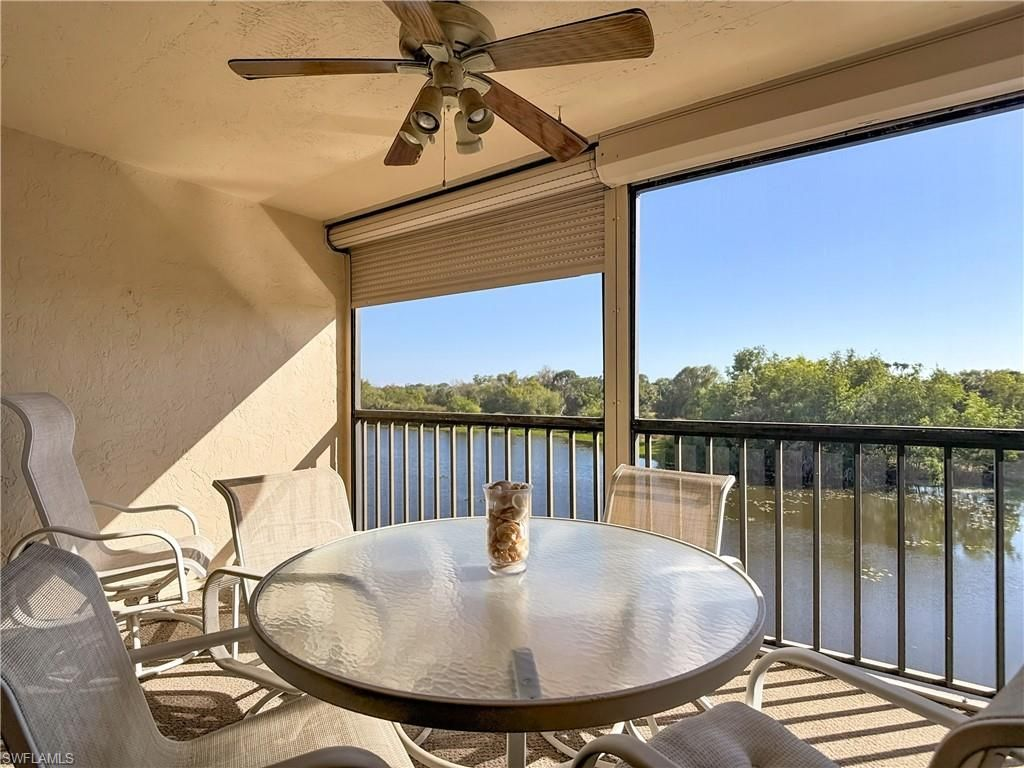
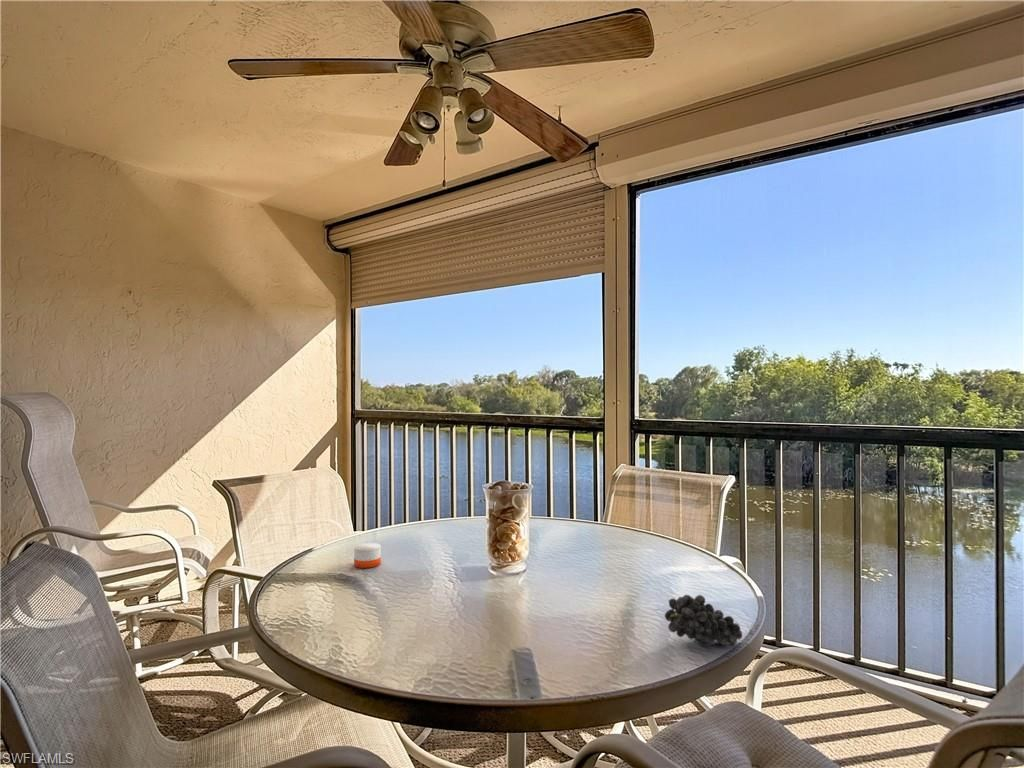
+ fruit (703, 619)
+ candle (367, 545)
